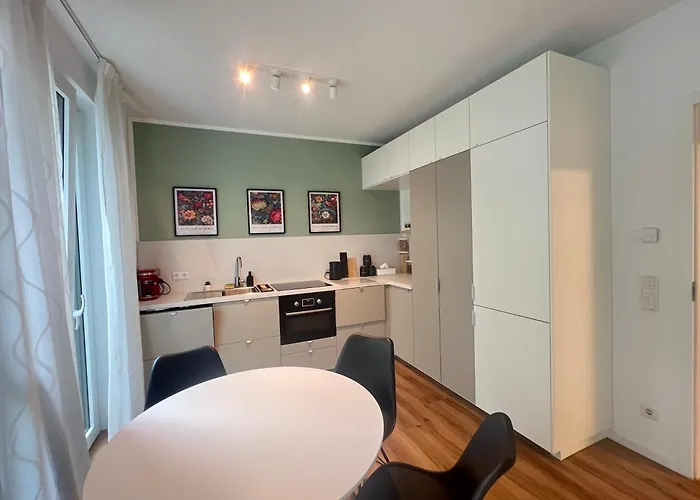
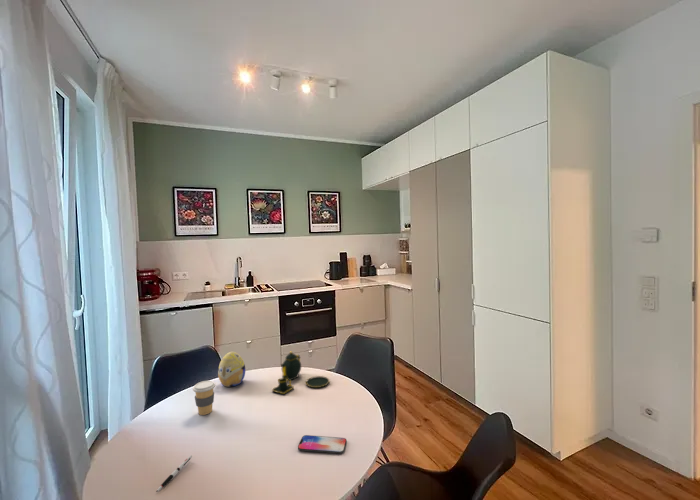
+ smartphone (322, 443)
+ pen (175, 472)
+ coffee cup (204, 398)
+ teapot (298, 370)
+ decorative egg (231, 367)
